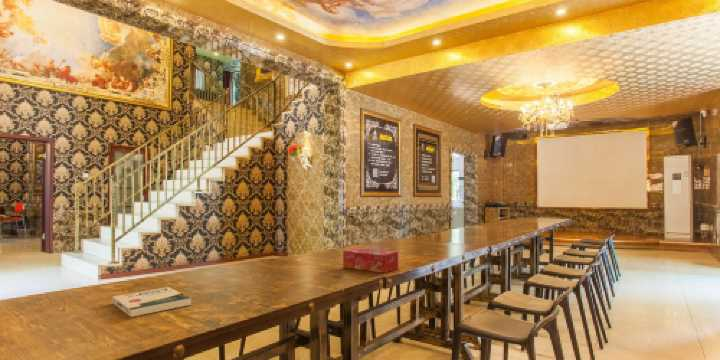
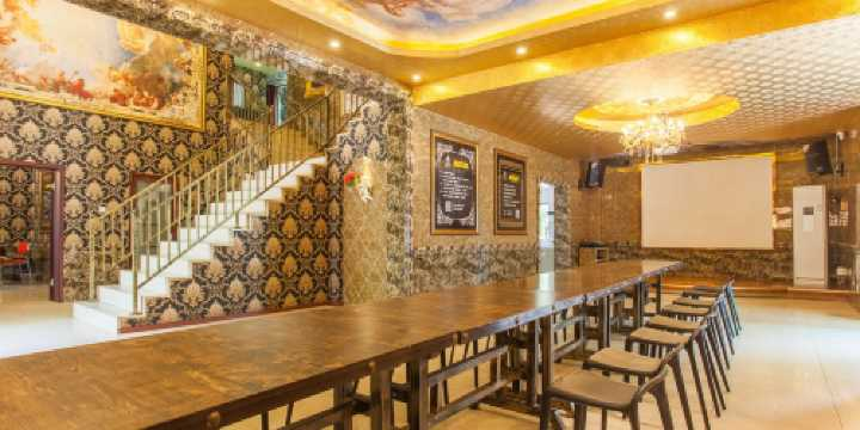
- tissue box (370, 259)
- book (151, 300)
